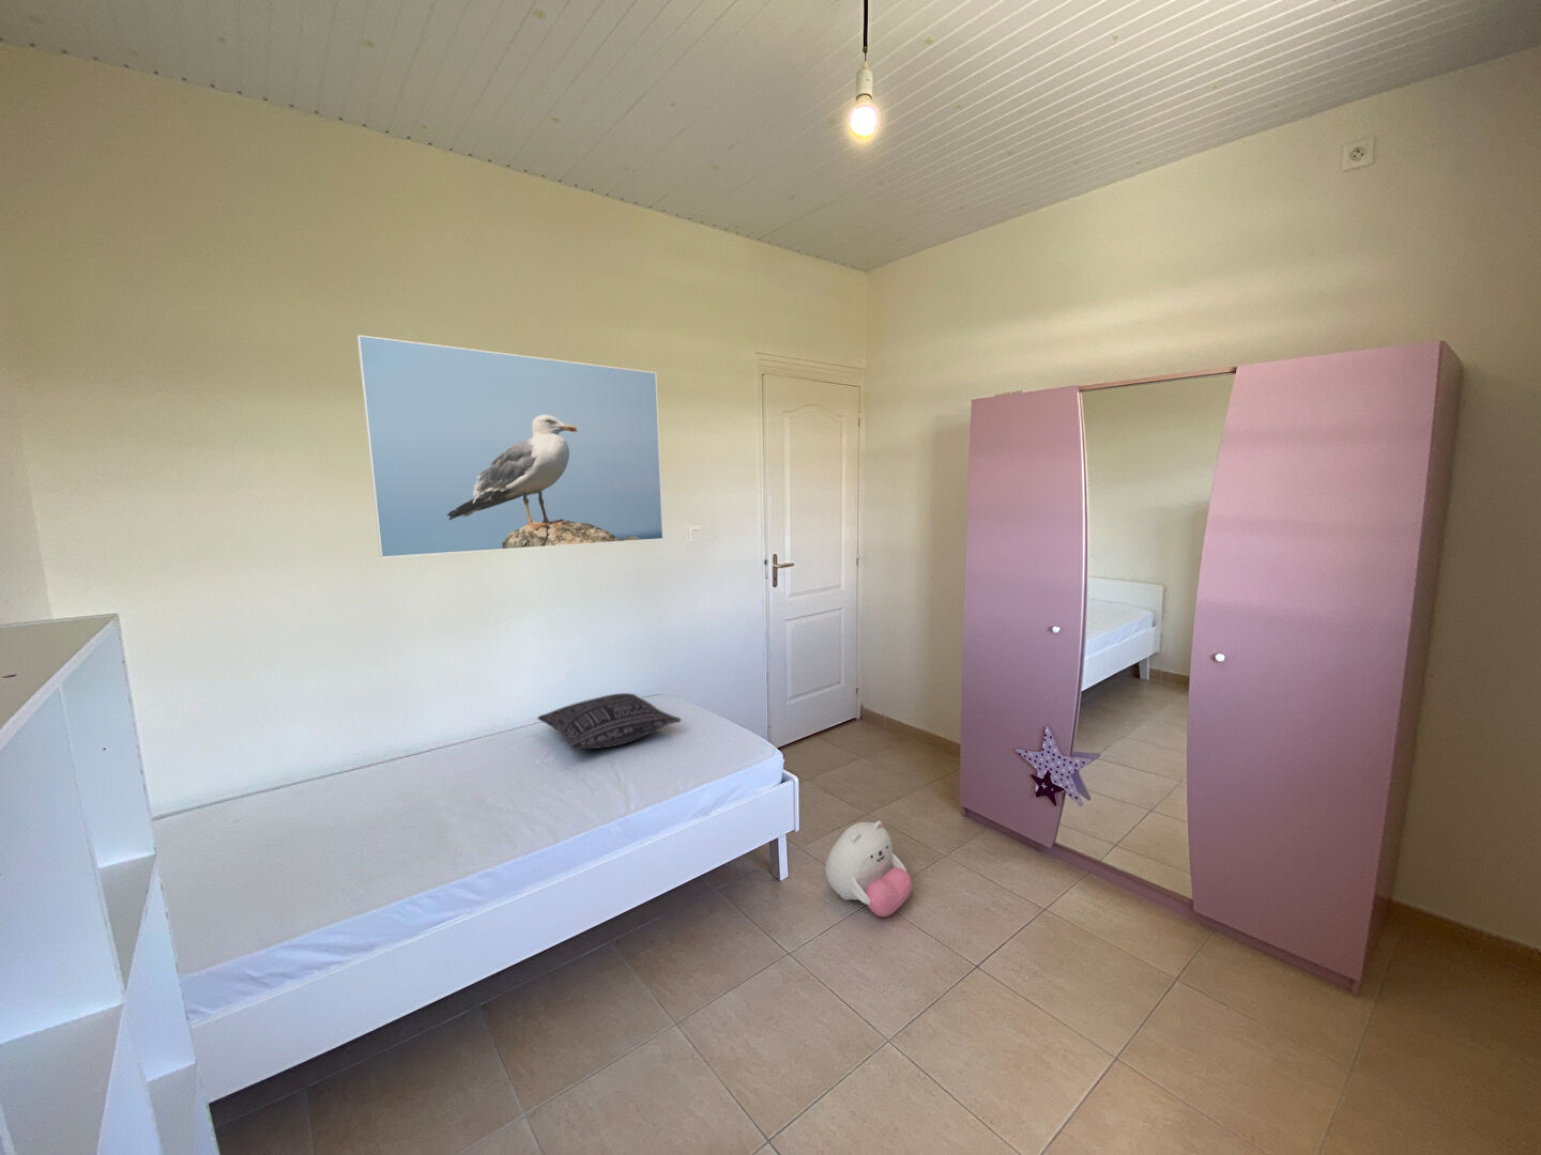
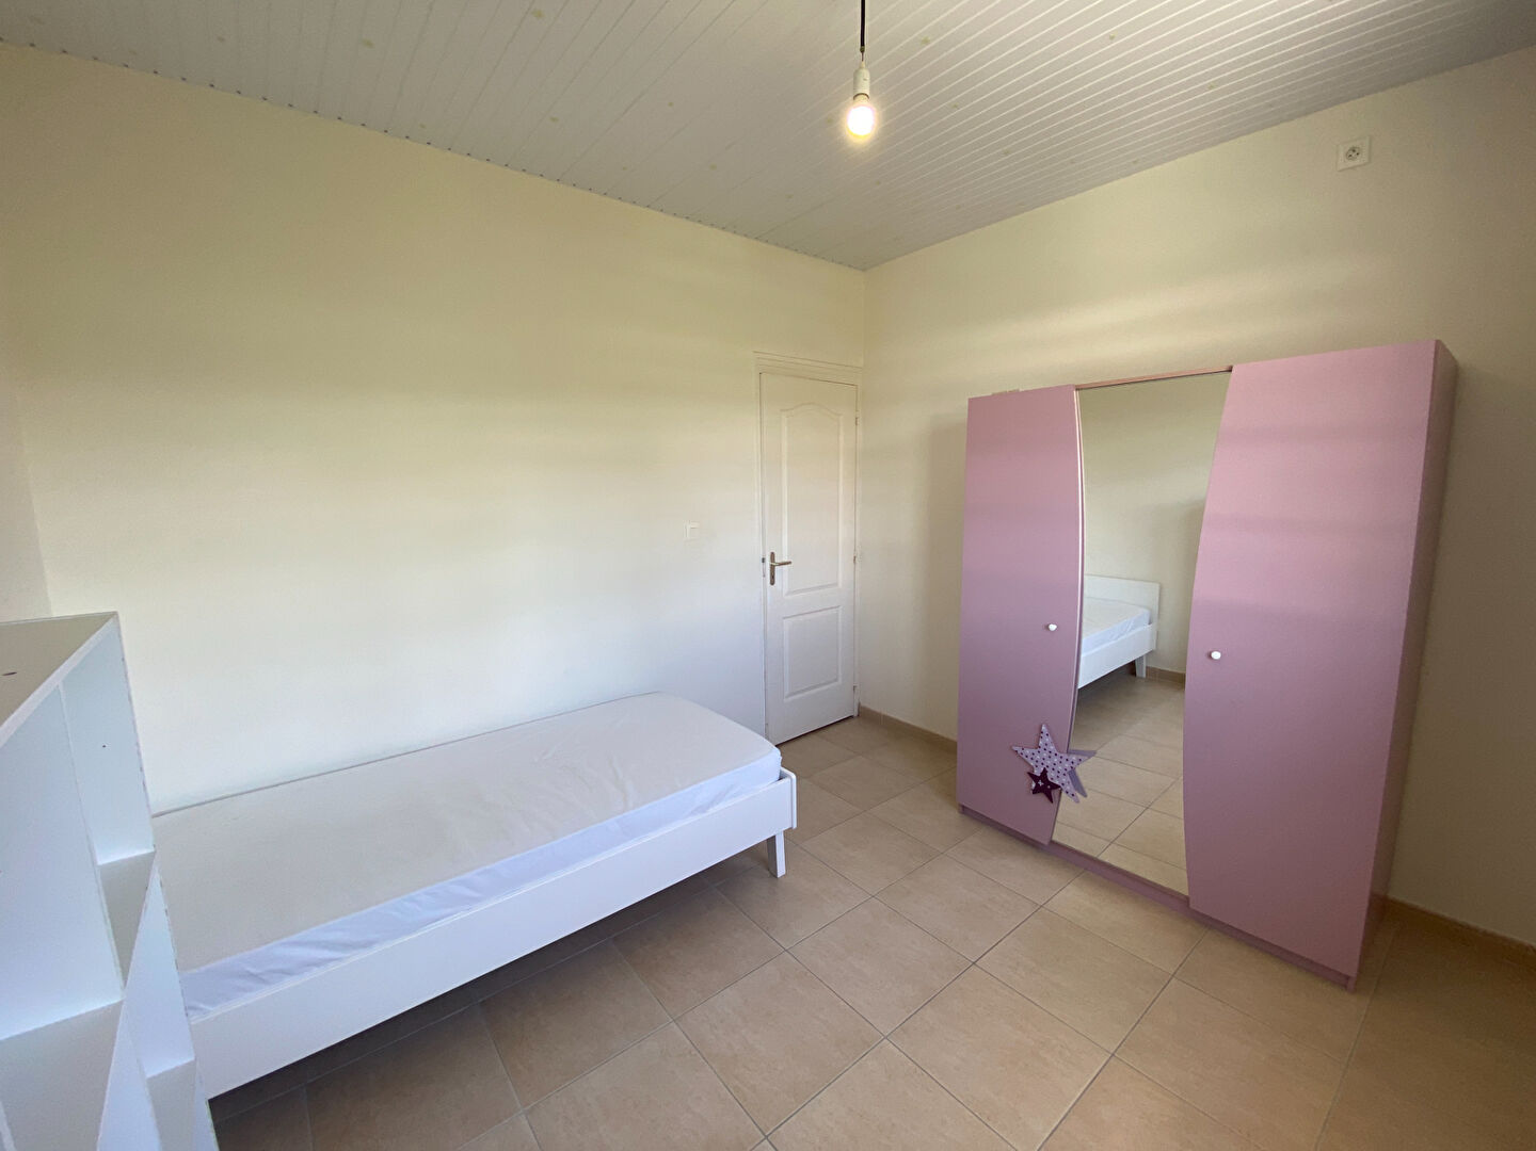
- plush toy (866, 864)
- pillow (607, 718)
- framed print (534, 454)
